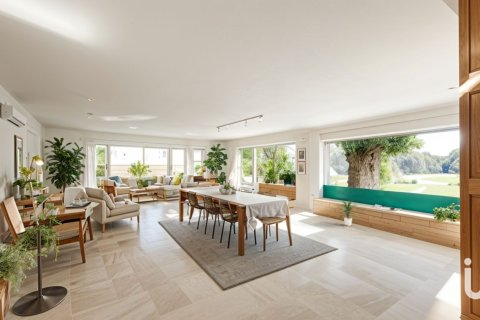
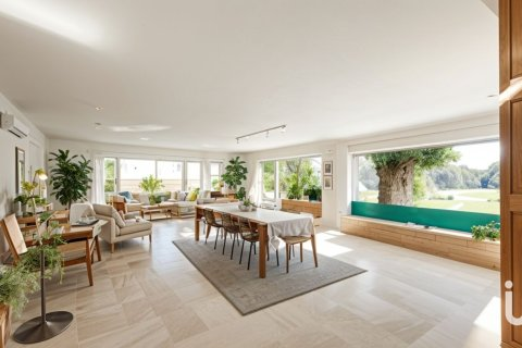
- indoor plant (347, 211)
